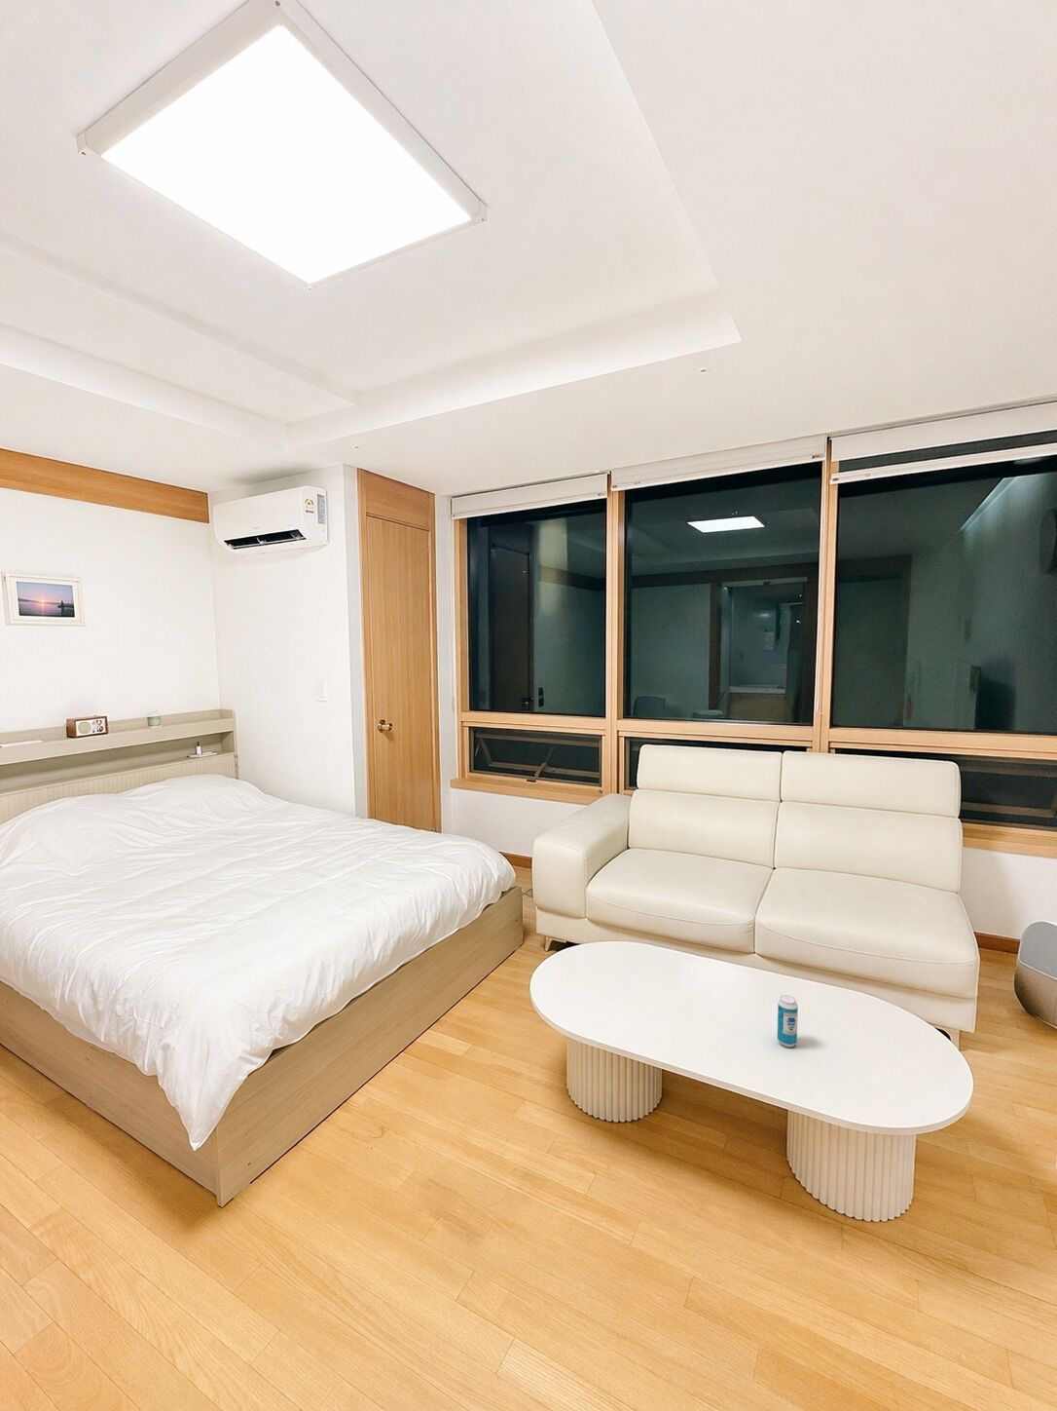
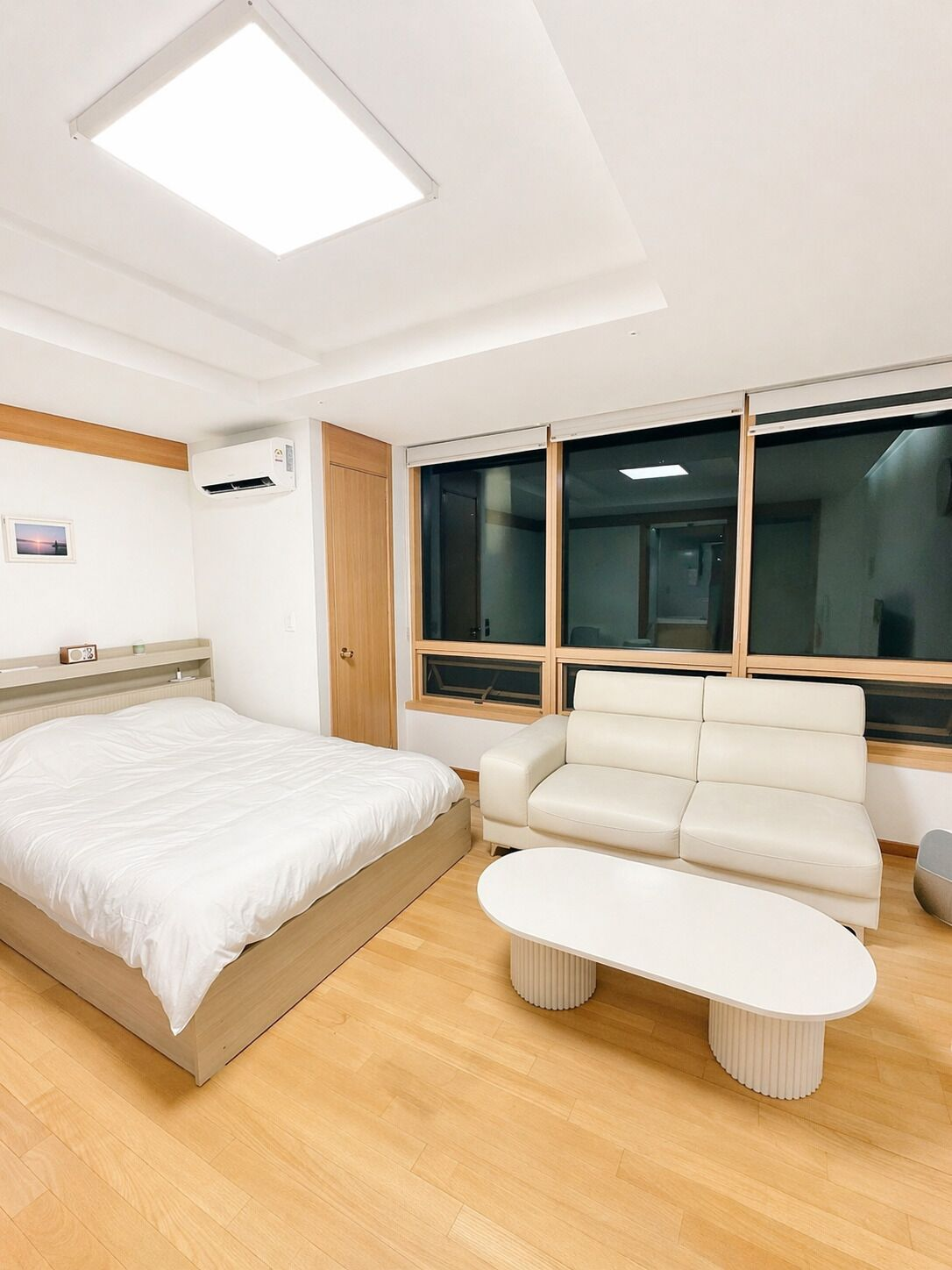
- beverage can (787, 1020)
